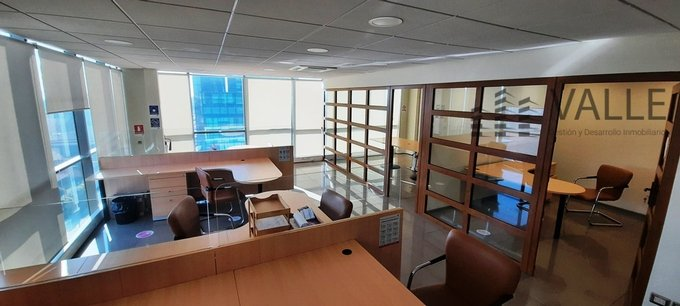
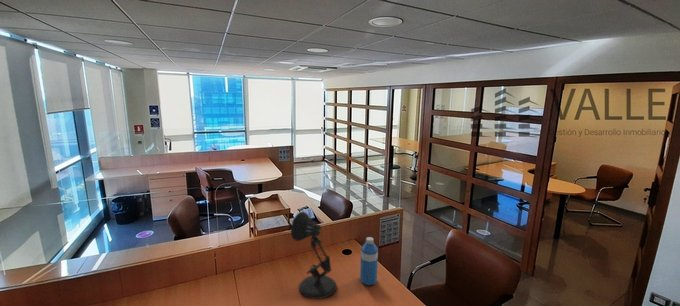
+ desk lamp (316, 251)
+ water bottle (369, 259)
